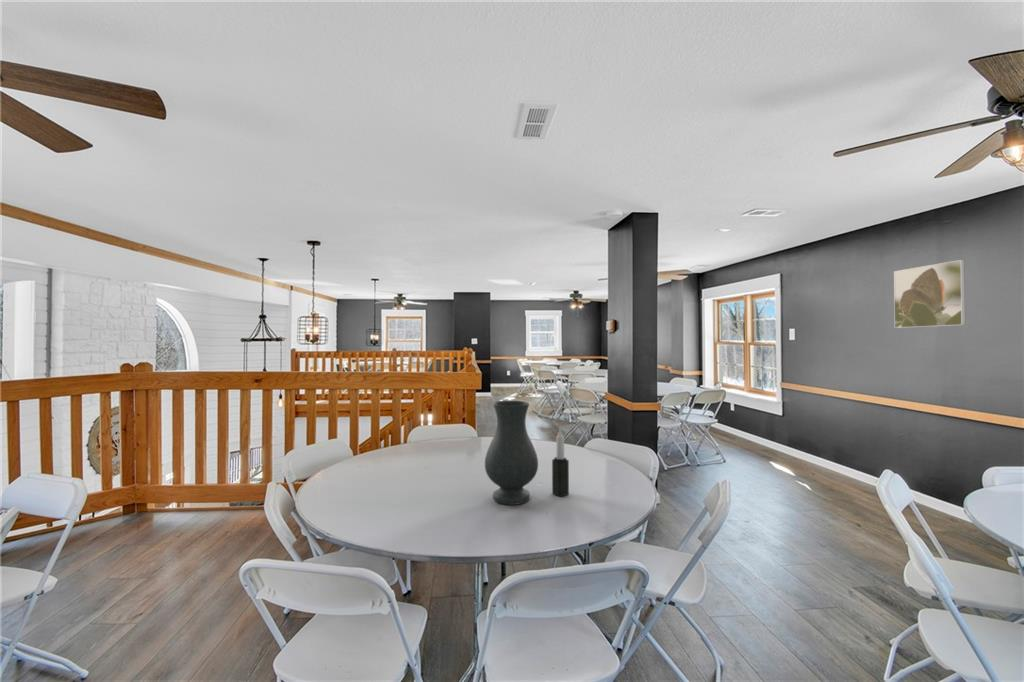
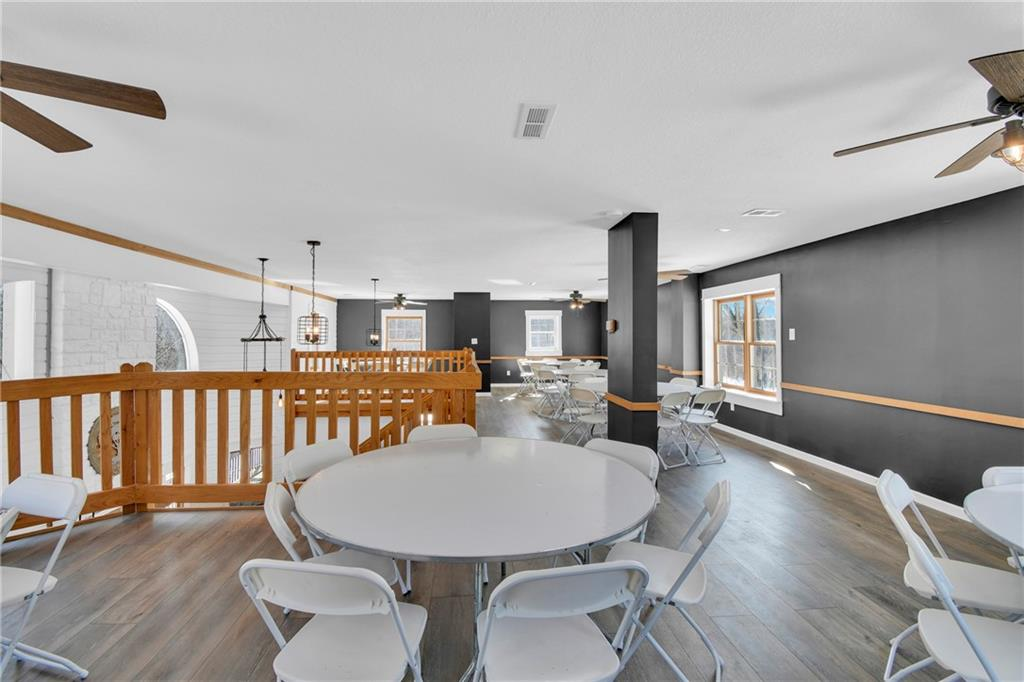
- candle (560, 460)
- vase (511, 450)
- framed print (927, 296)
